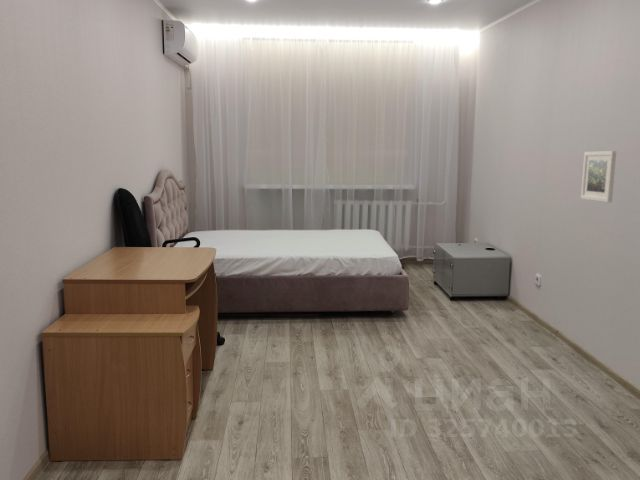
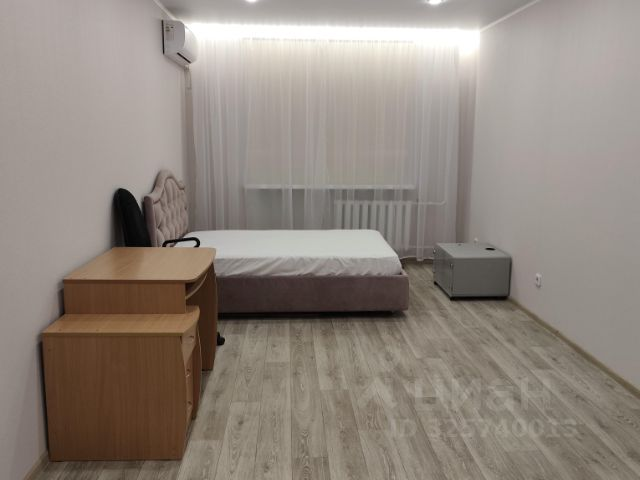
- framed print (597, 176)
